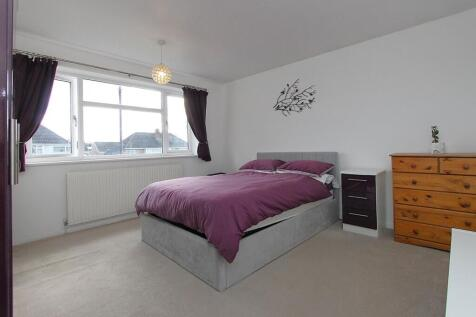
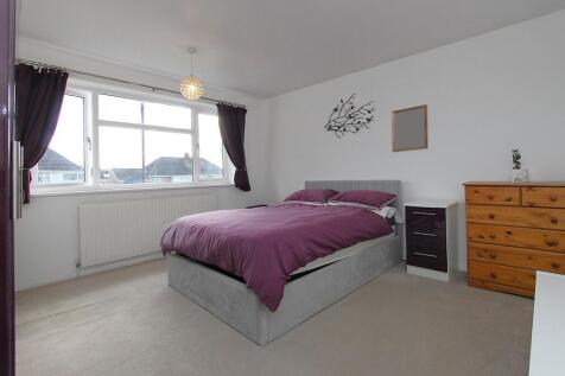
+ home mirror (408, 129)
